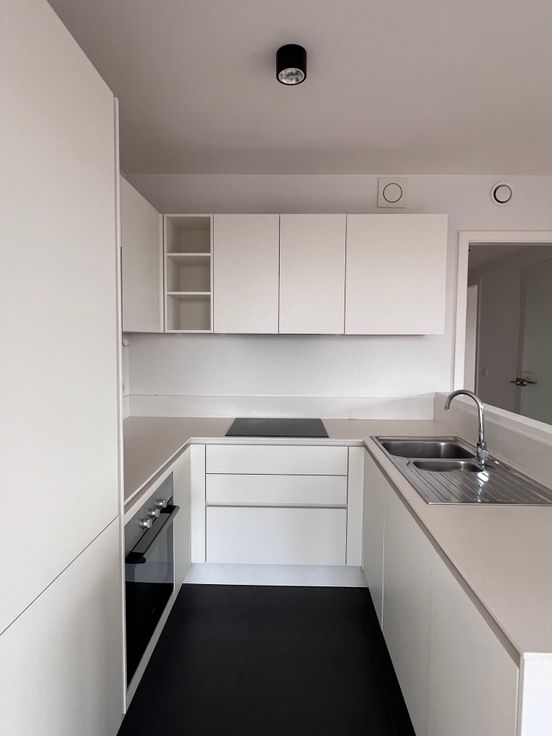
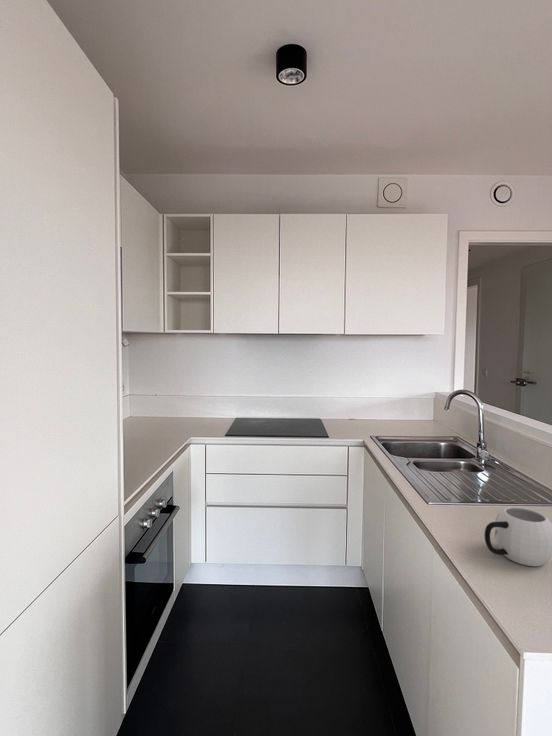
+ mug (515, 536)
